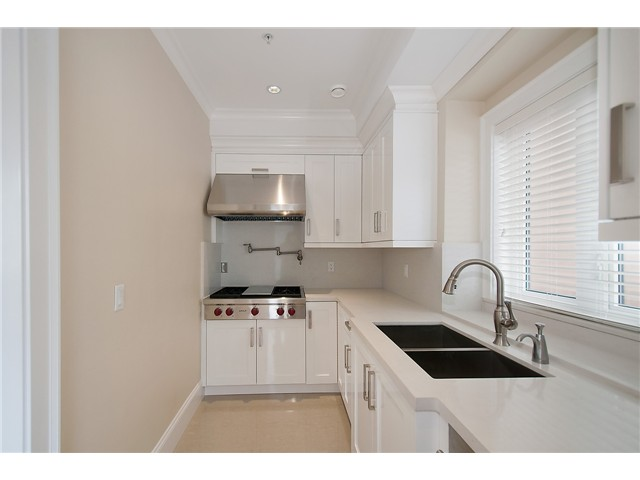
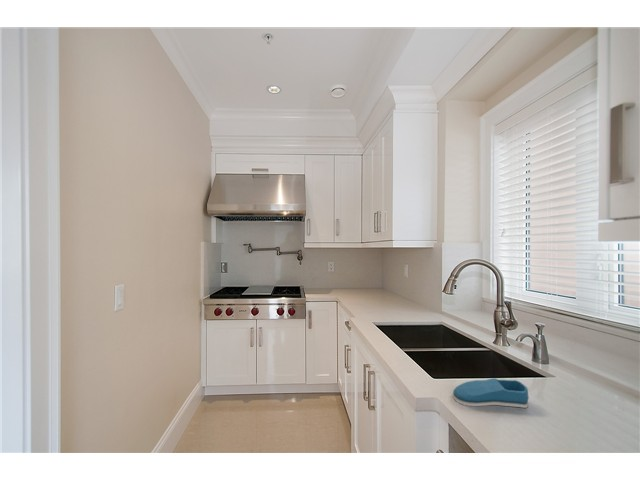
+ soap dish (488, 391)
